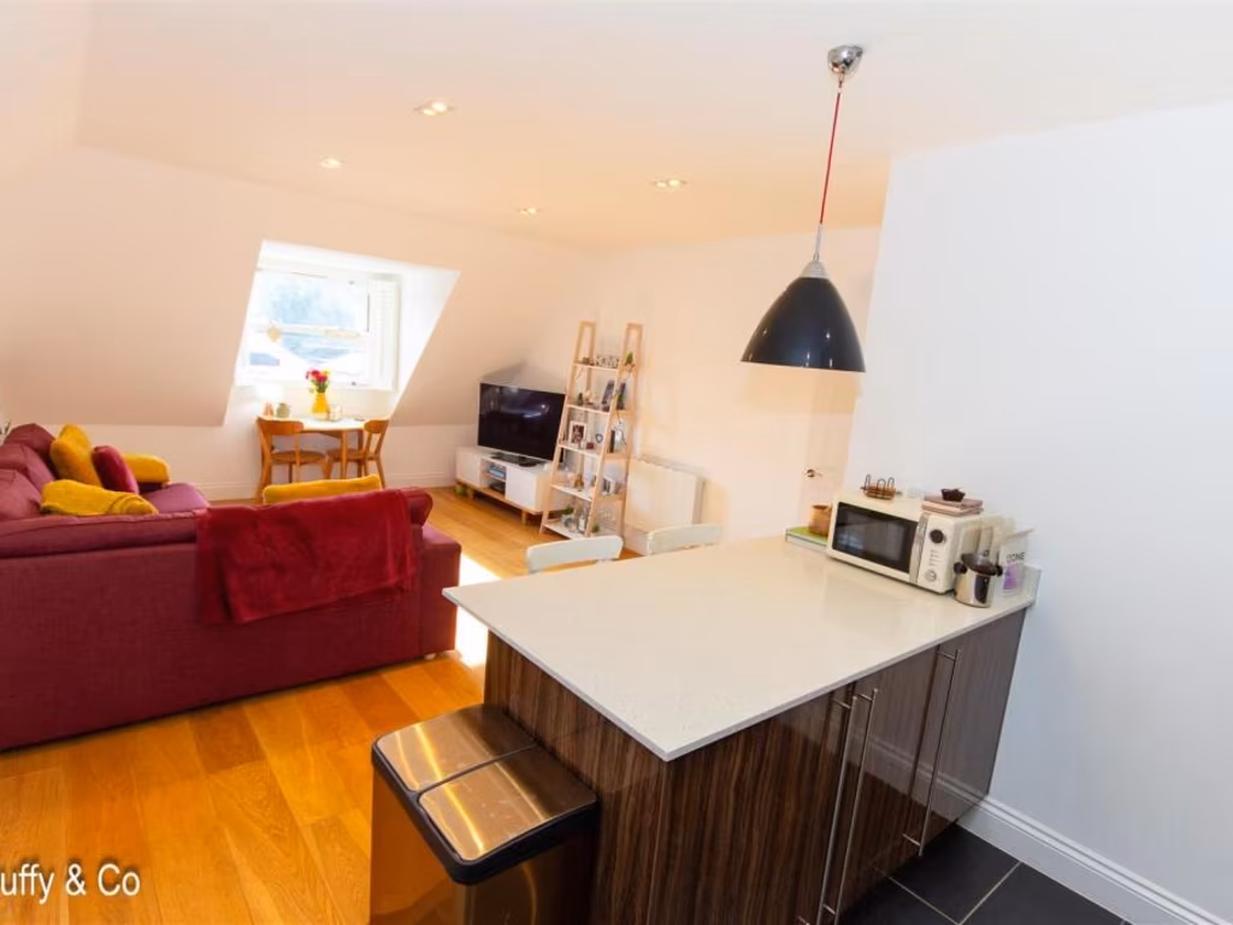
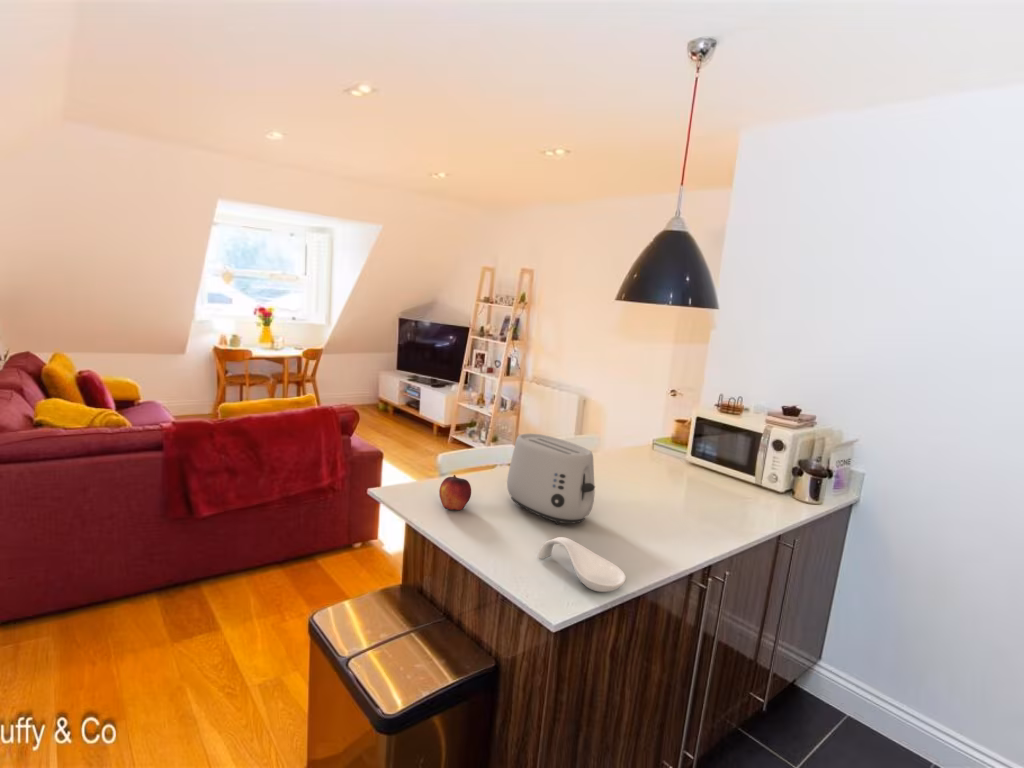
+ toaster (550, 478)
+ spoon rest (580, 562)
+ fruit (455, 492)
